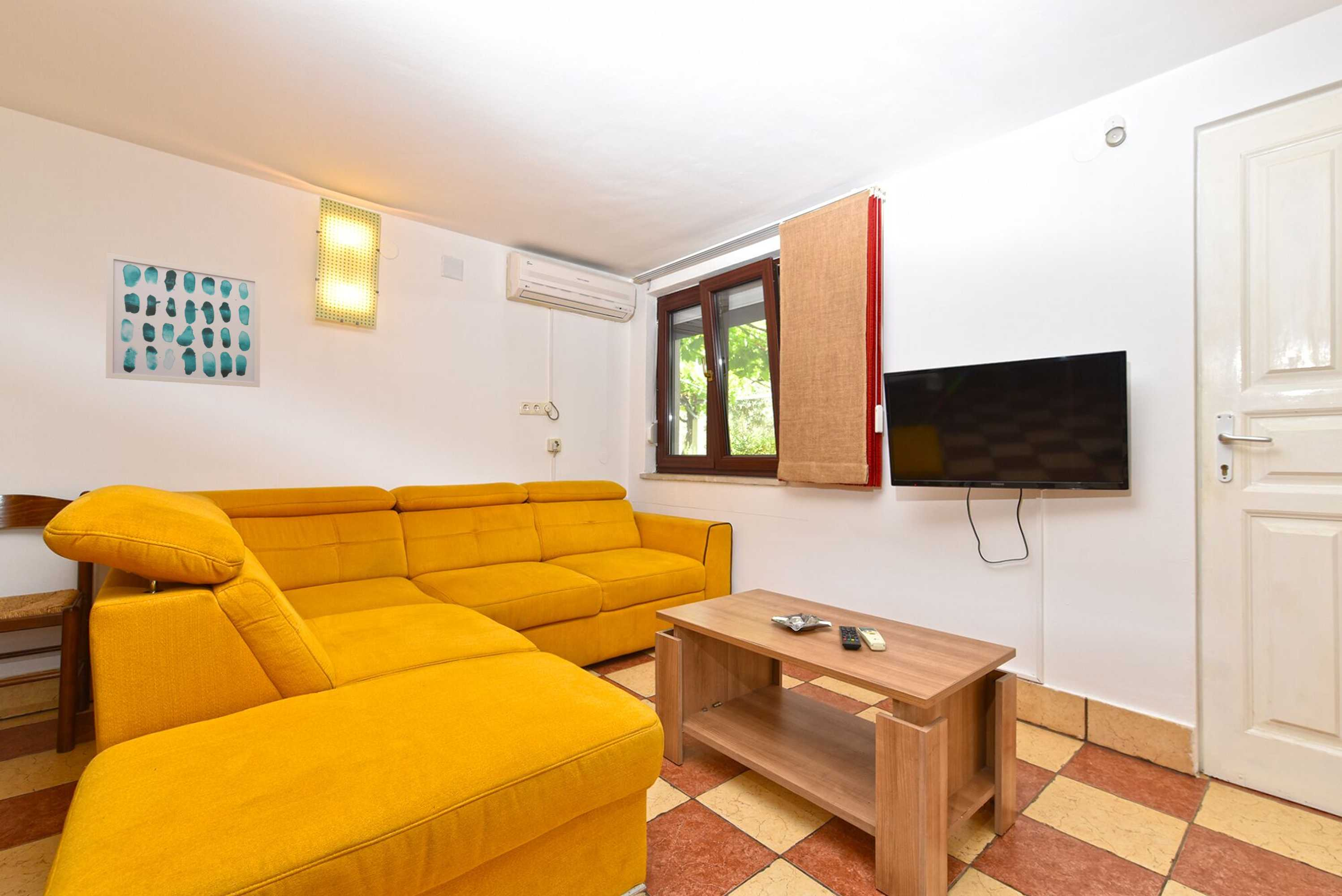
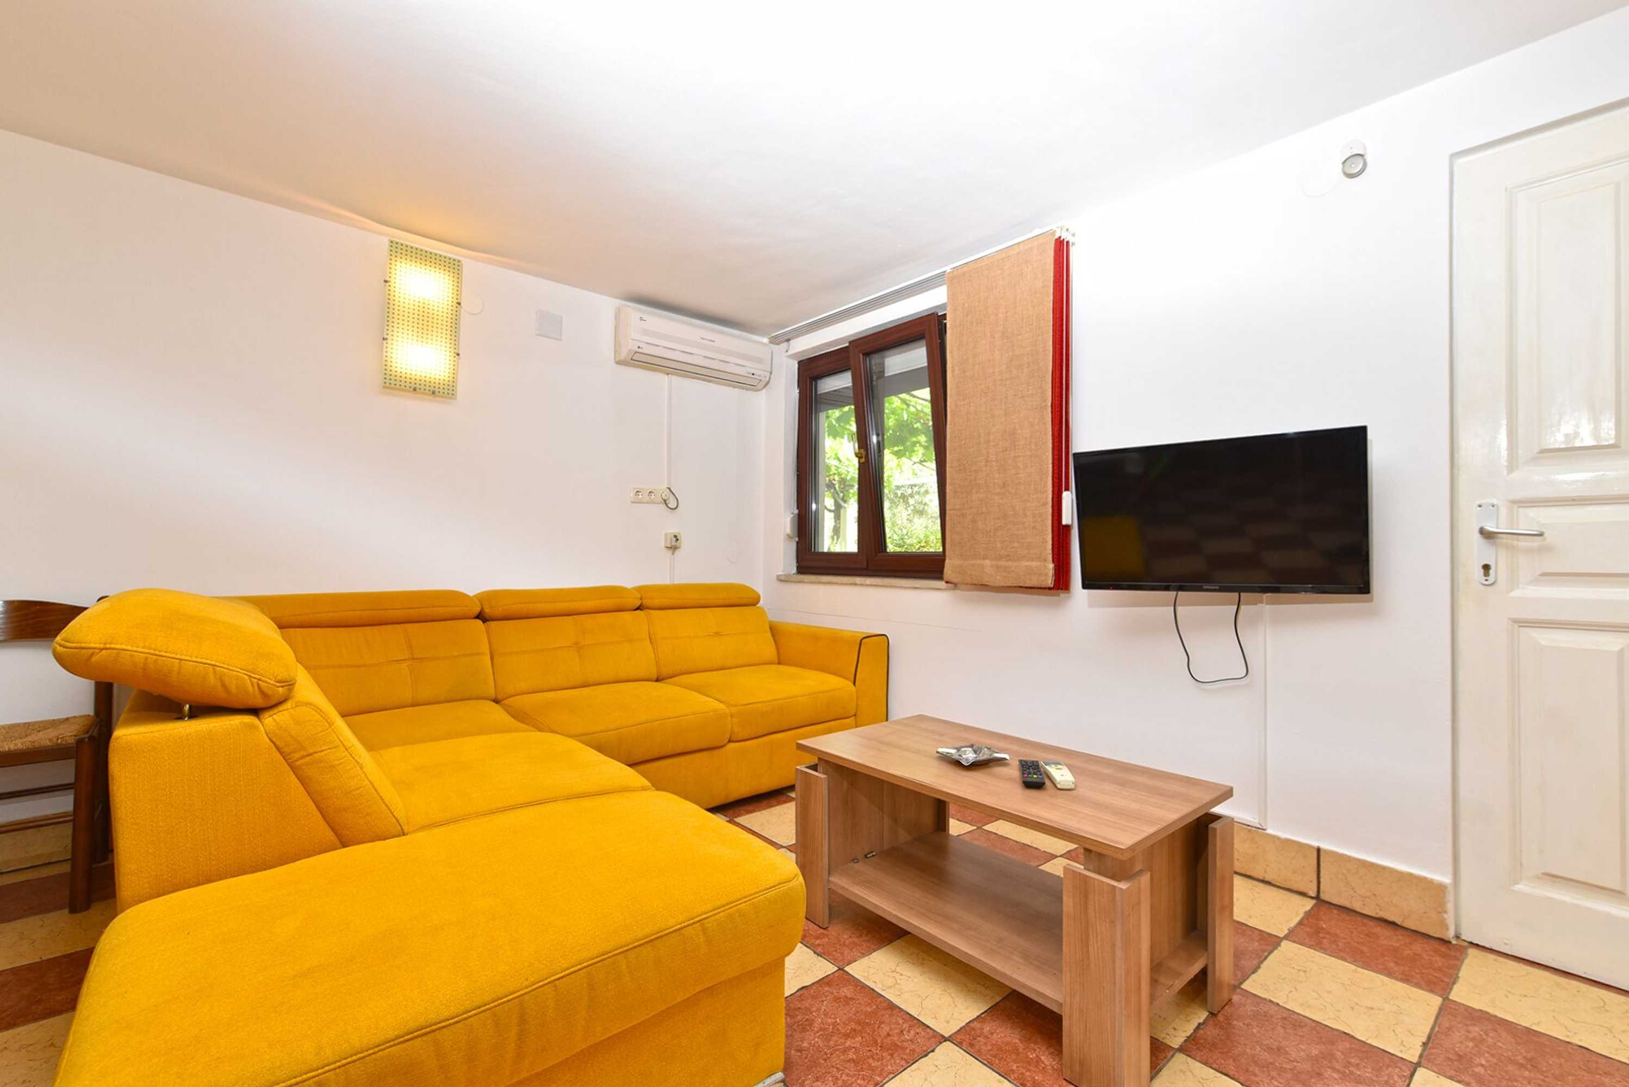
- wall art (188, 324)
